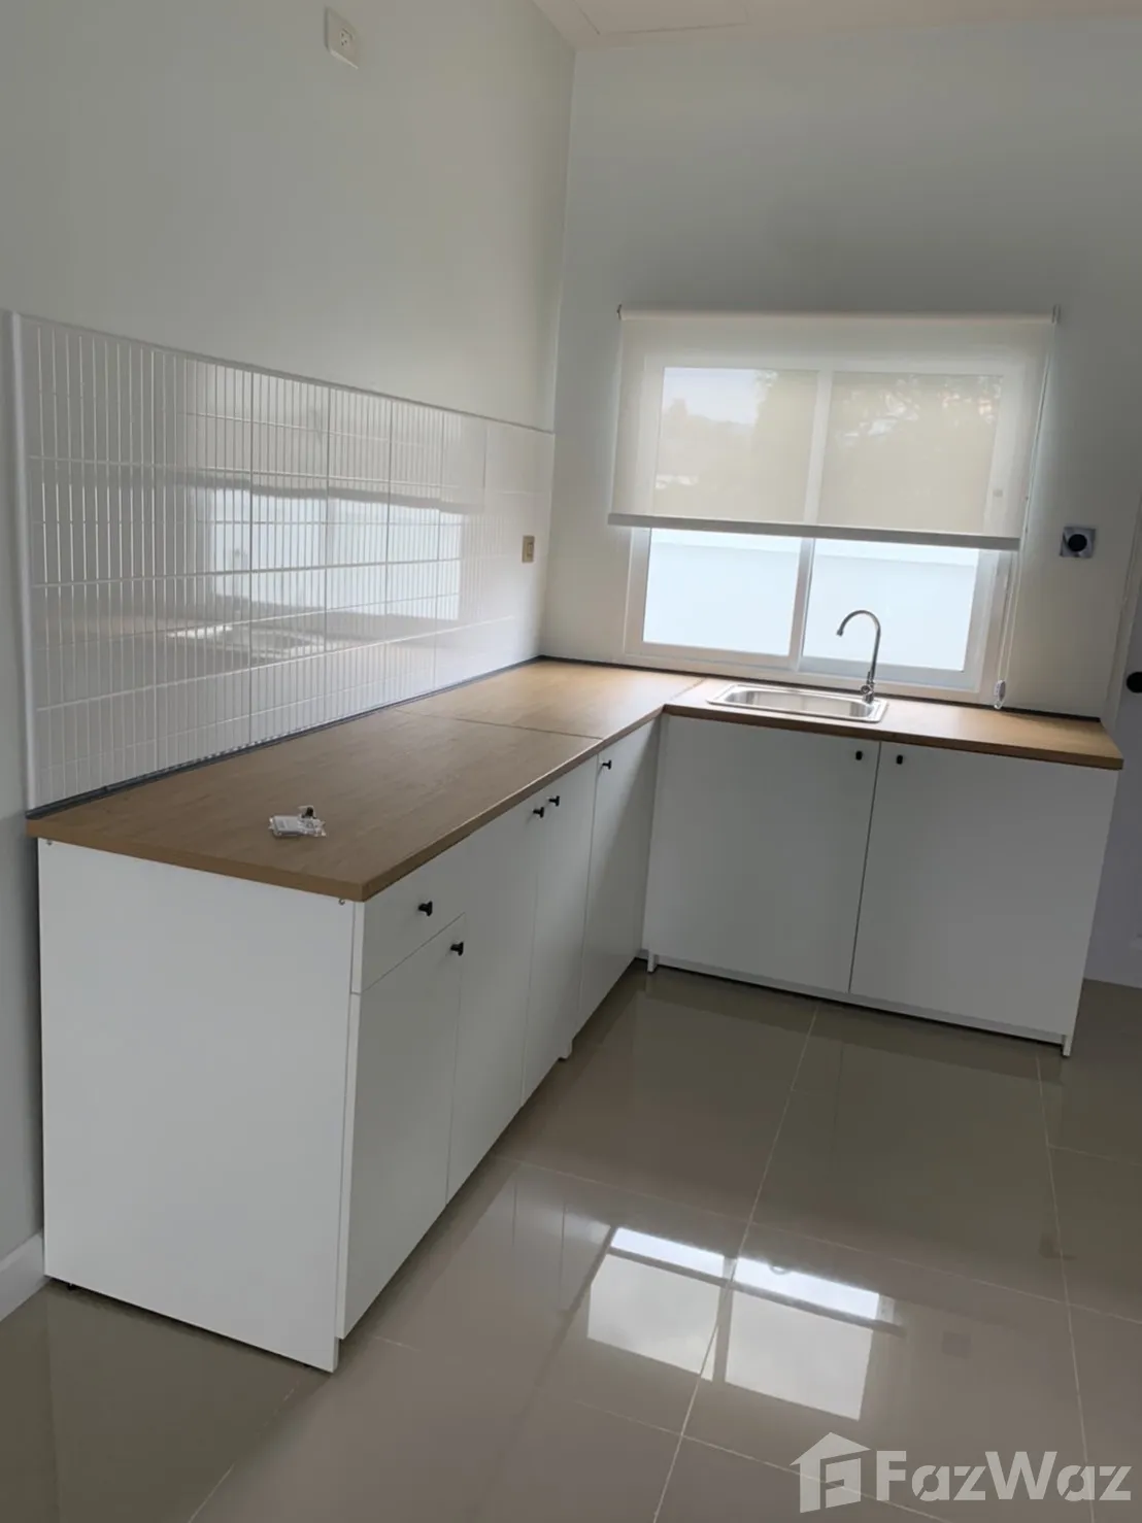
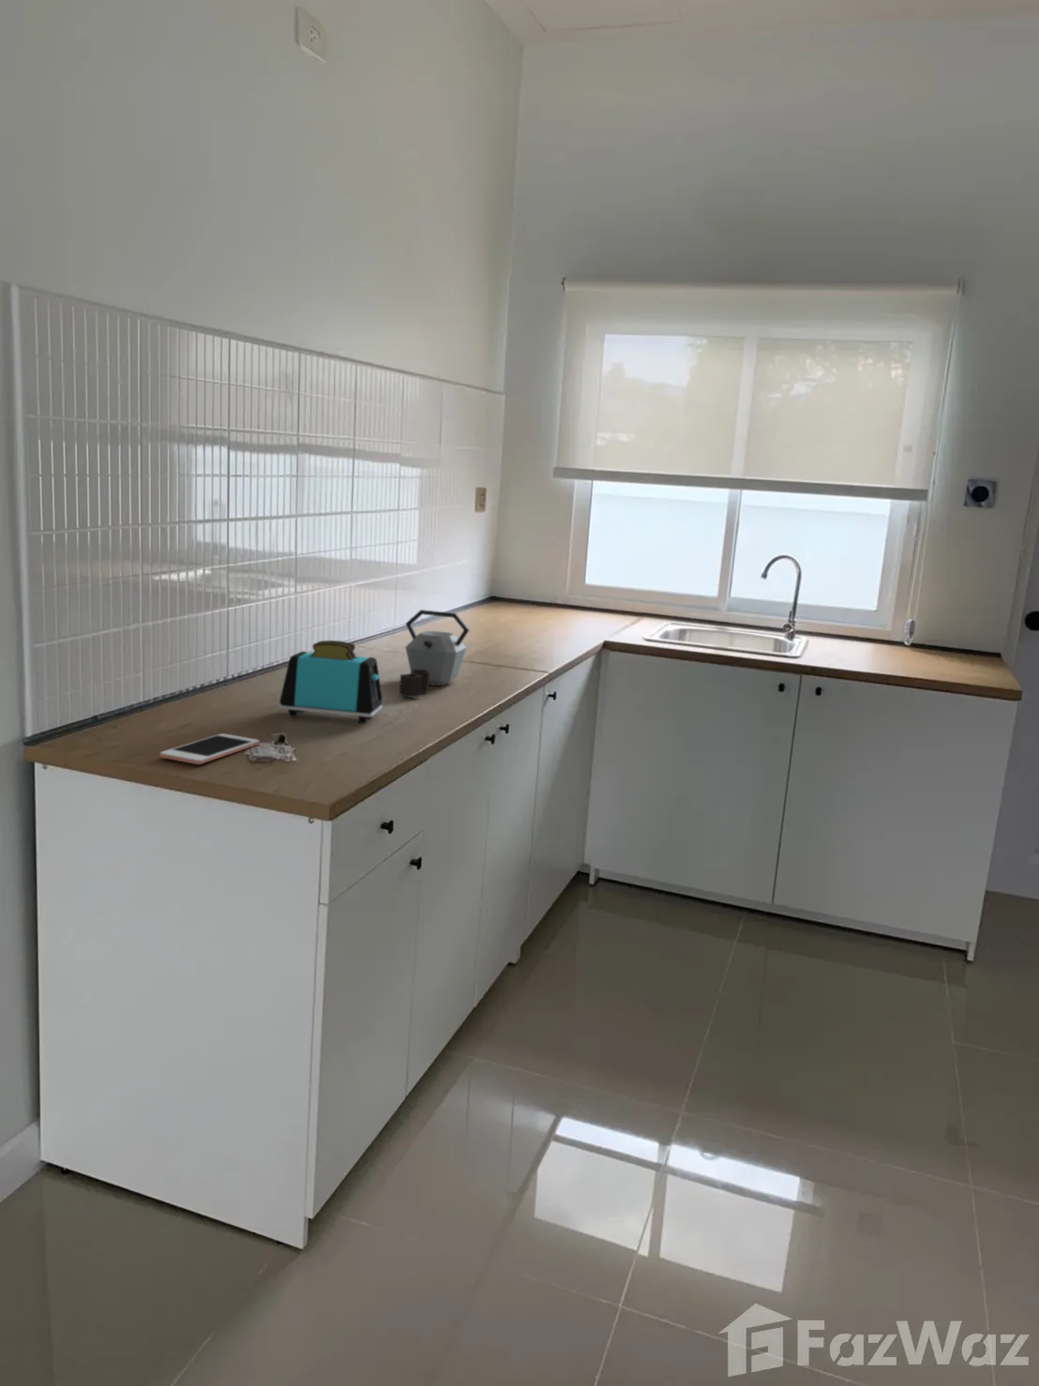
+ toaster (333, 679)
+ kettle (427, 650)
+ cell phone (211, 749)
